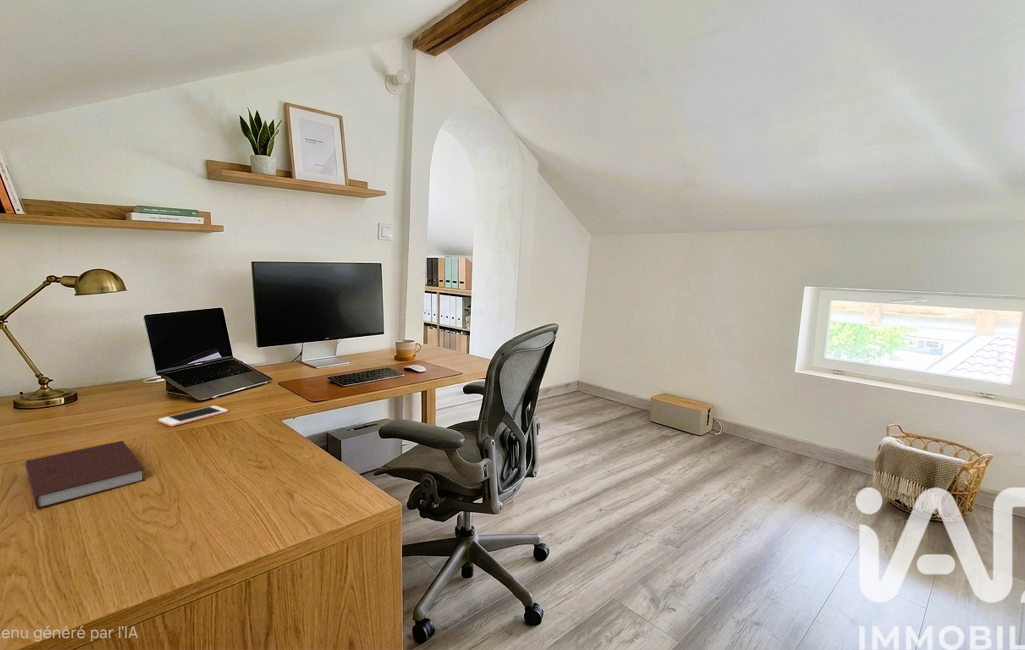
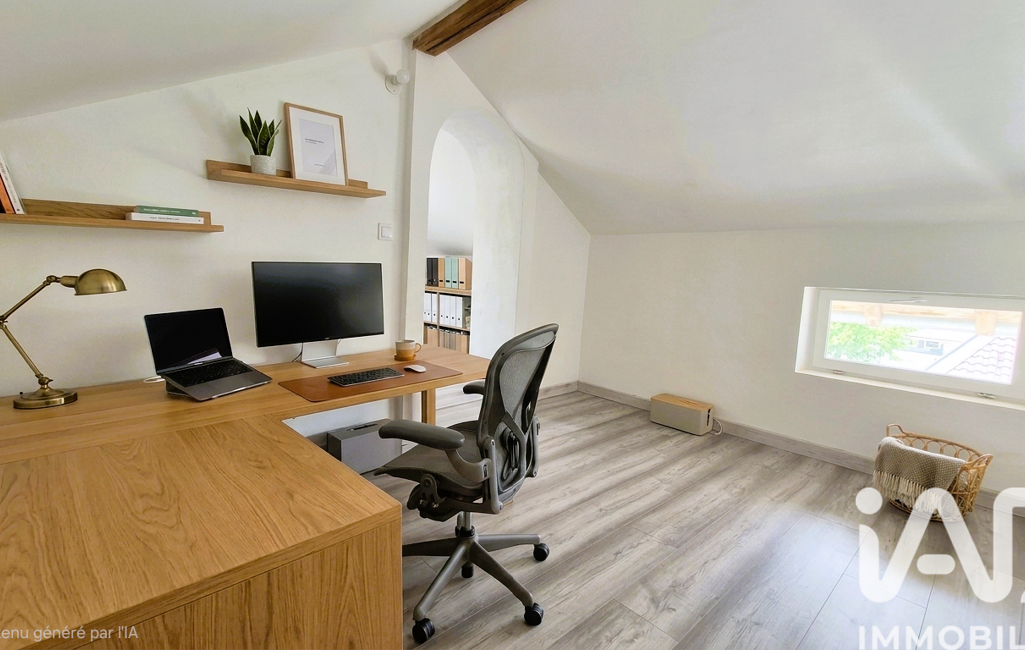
- notebook (84, 470)
- cell phone (194, 415)
